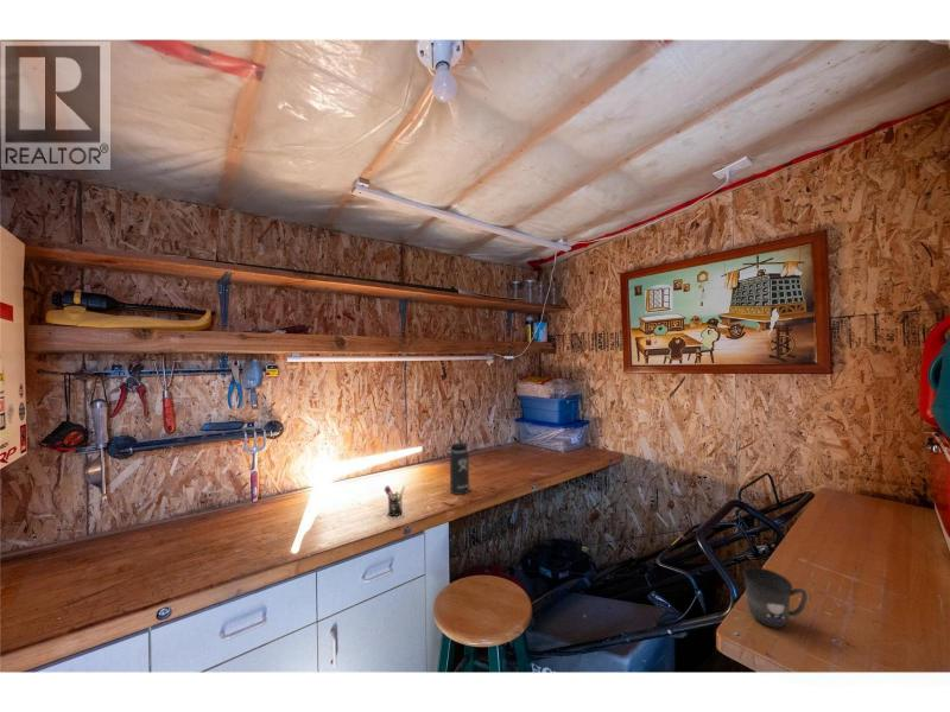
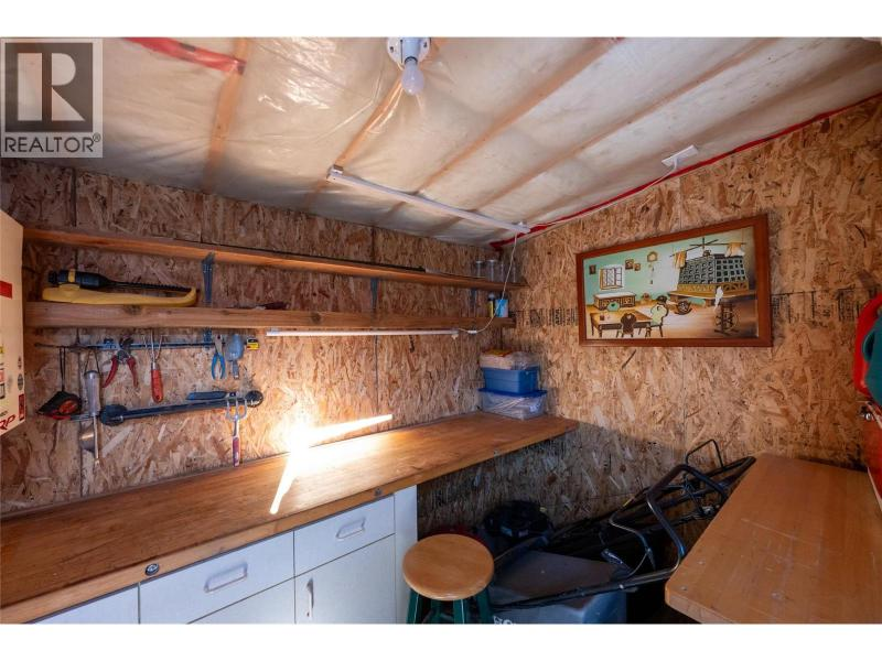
- pen holder (394, 498)
- mug (775, 599)
- thermos bottle (457, 463)
